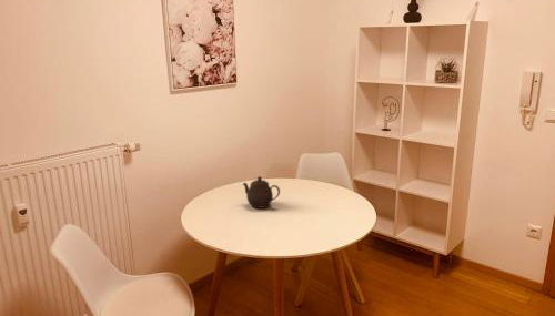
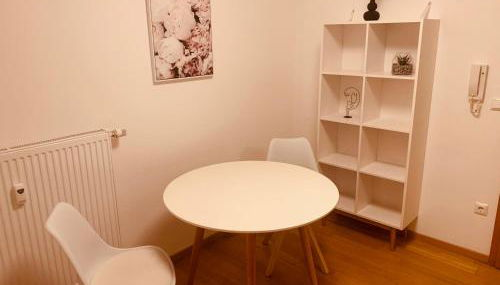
- teapot (261, 191)
